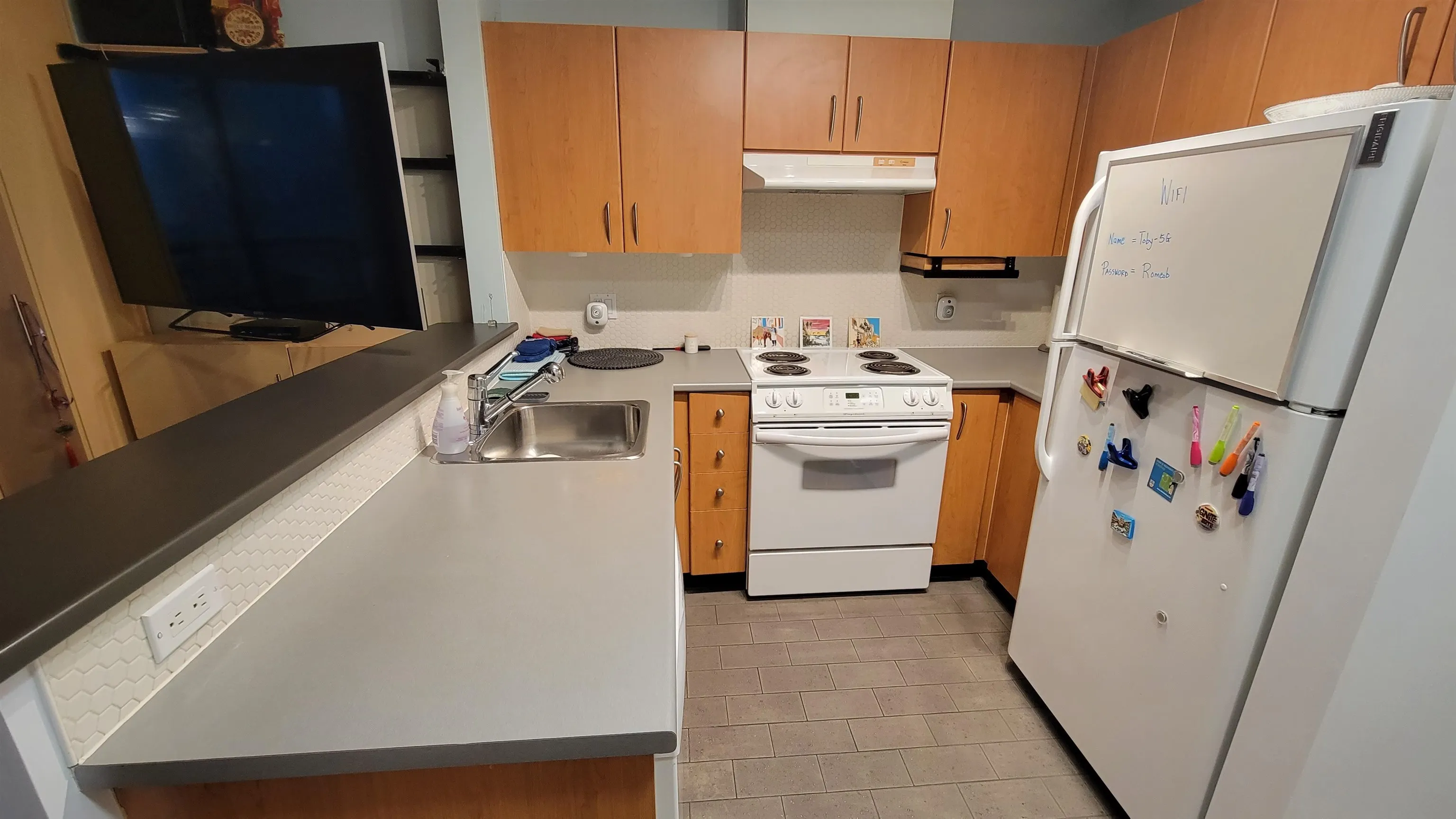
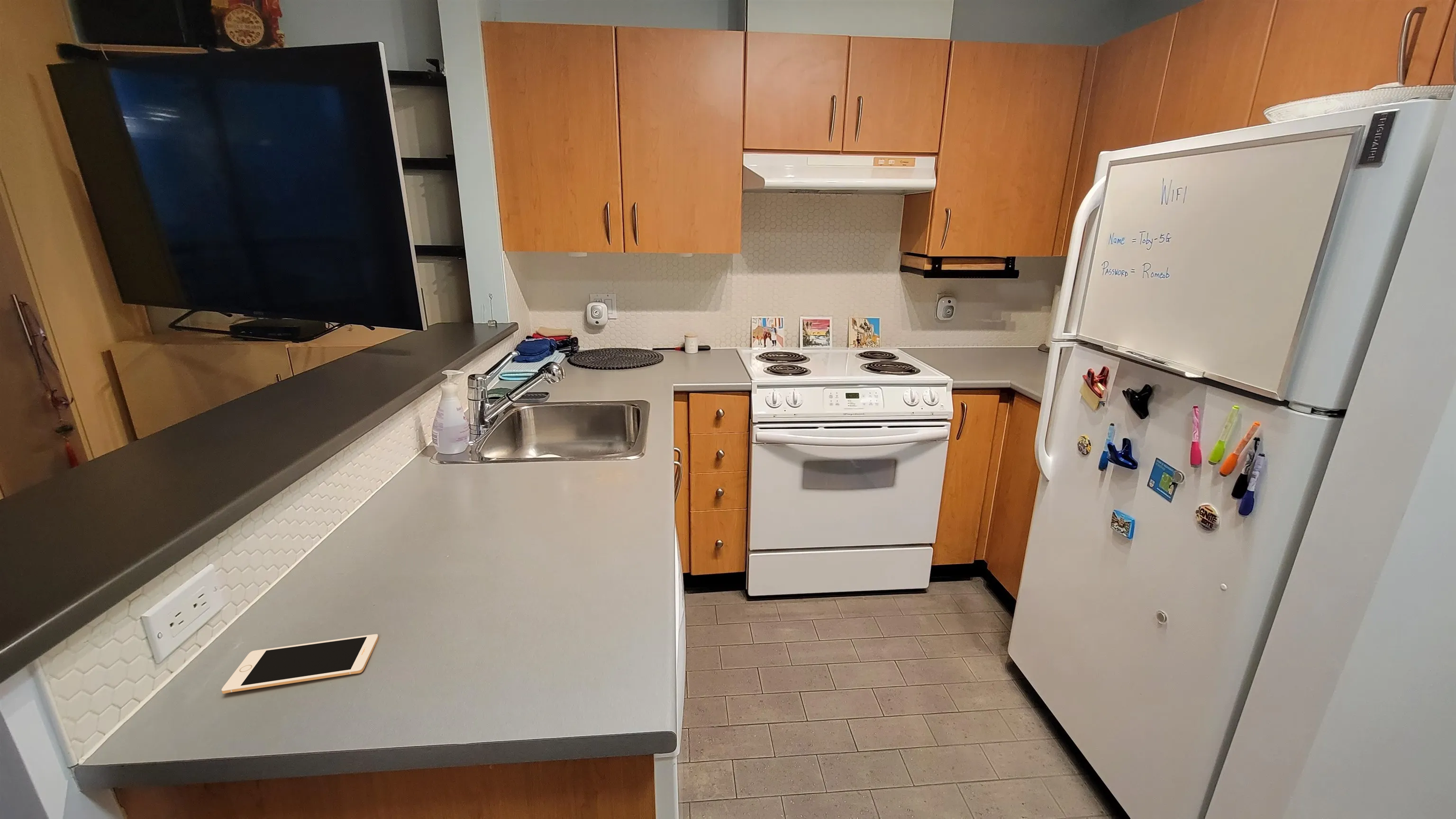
+ cell phone (305, 662)
